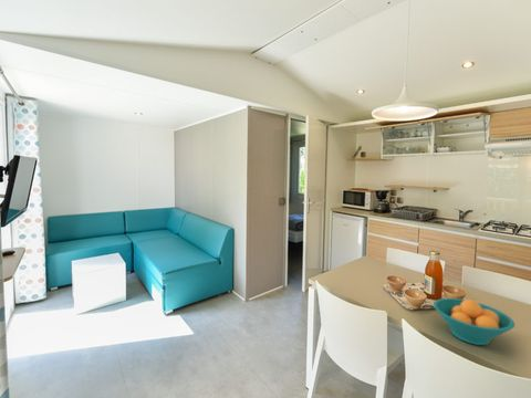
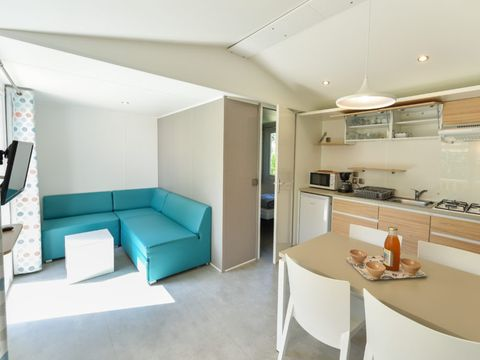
- fruit bowl (470, 318)
